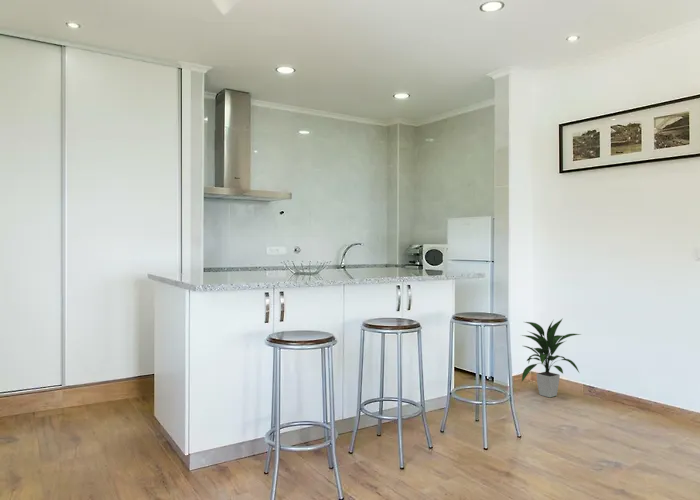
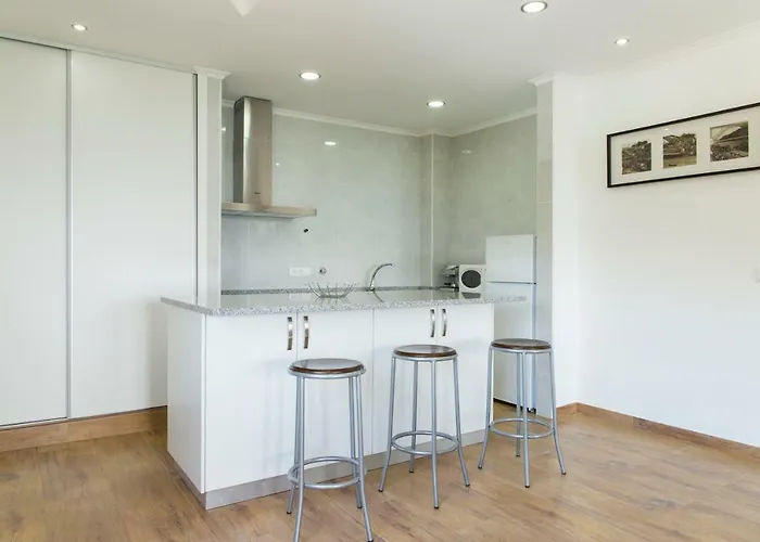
- indoor plant (544, 355)
